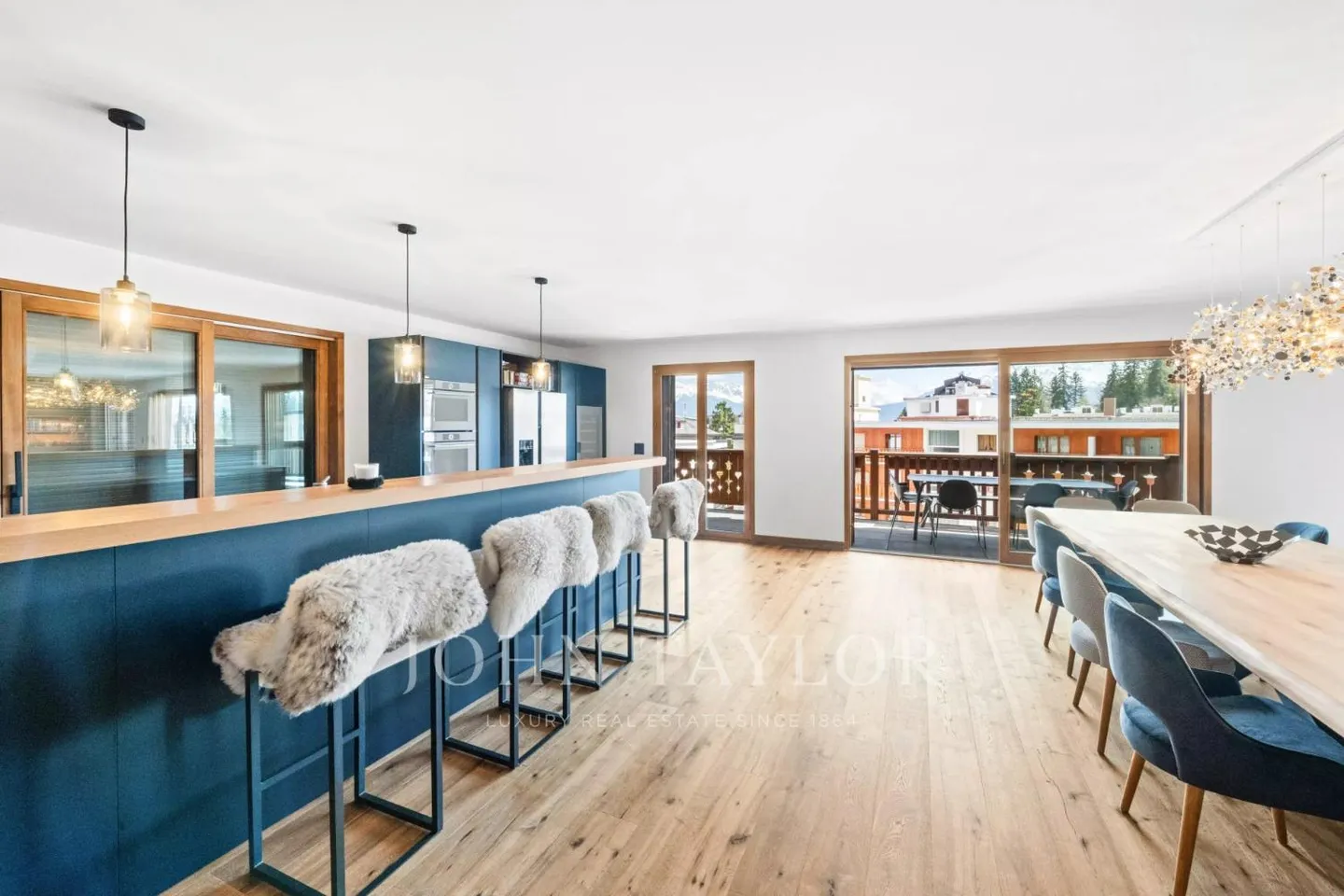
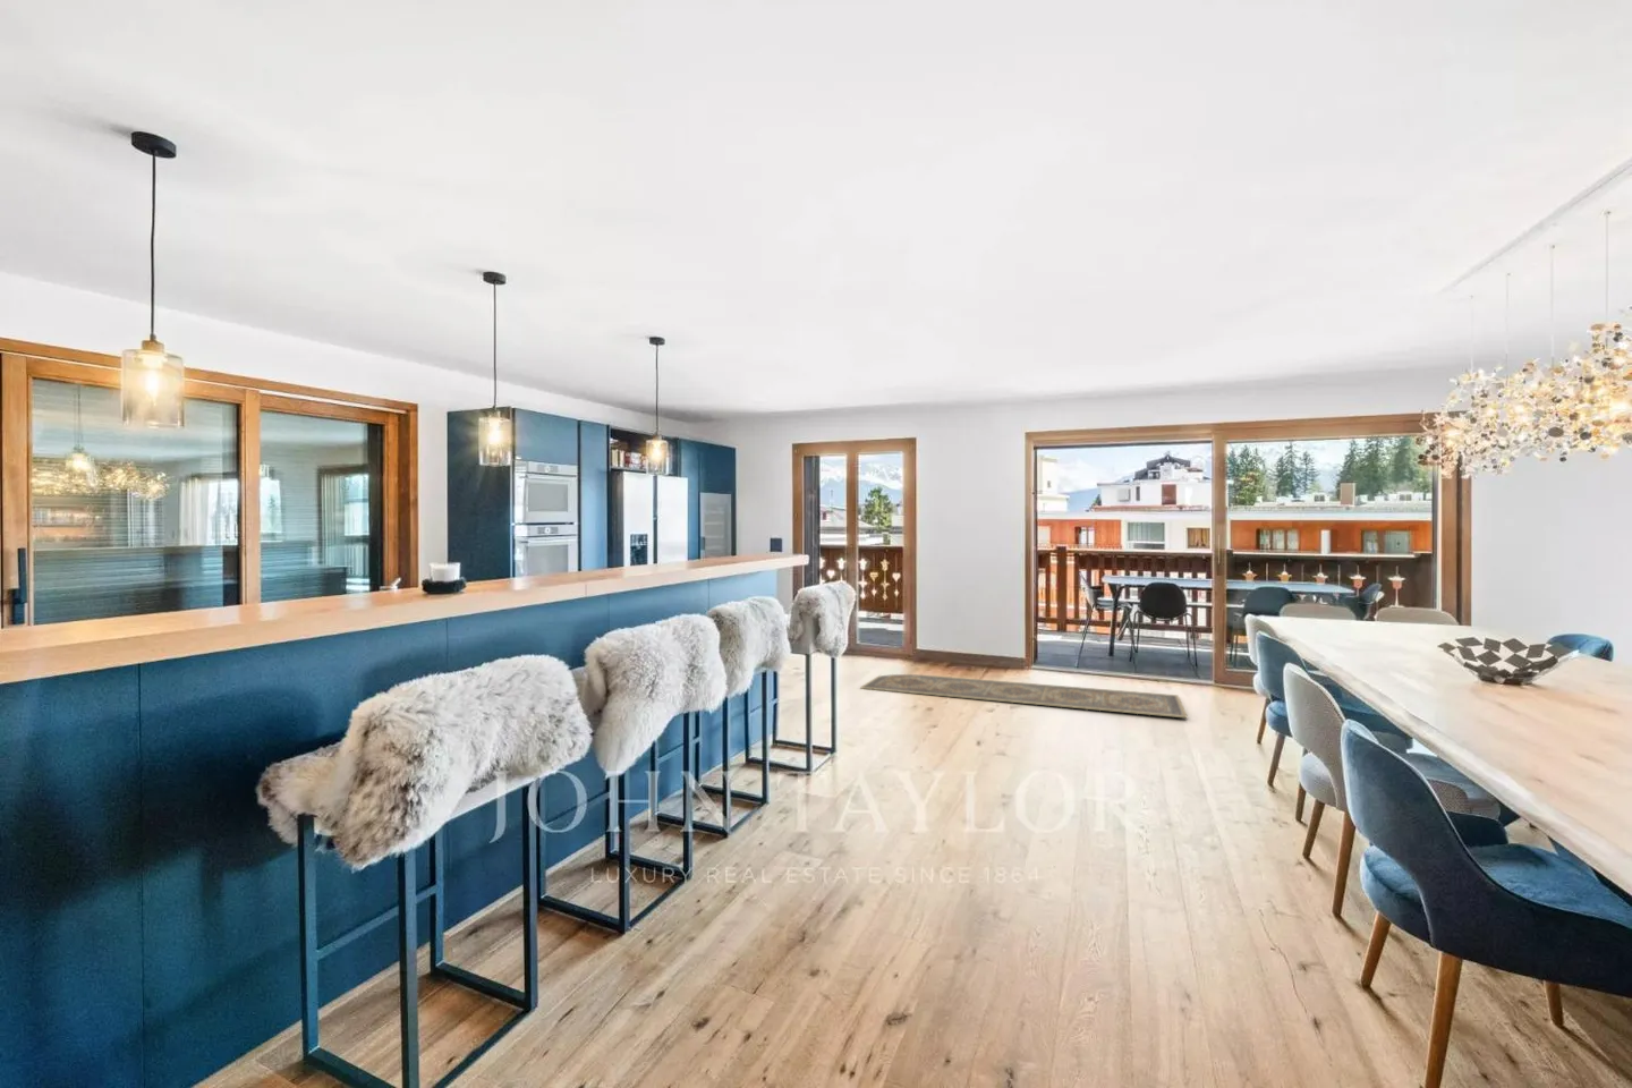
+ rug (1014, 691)
